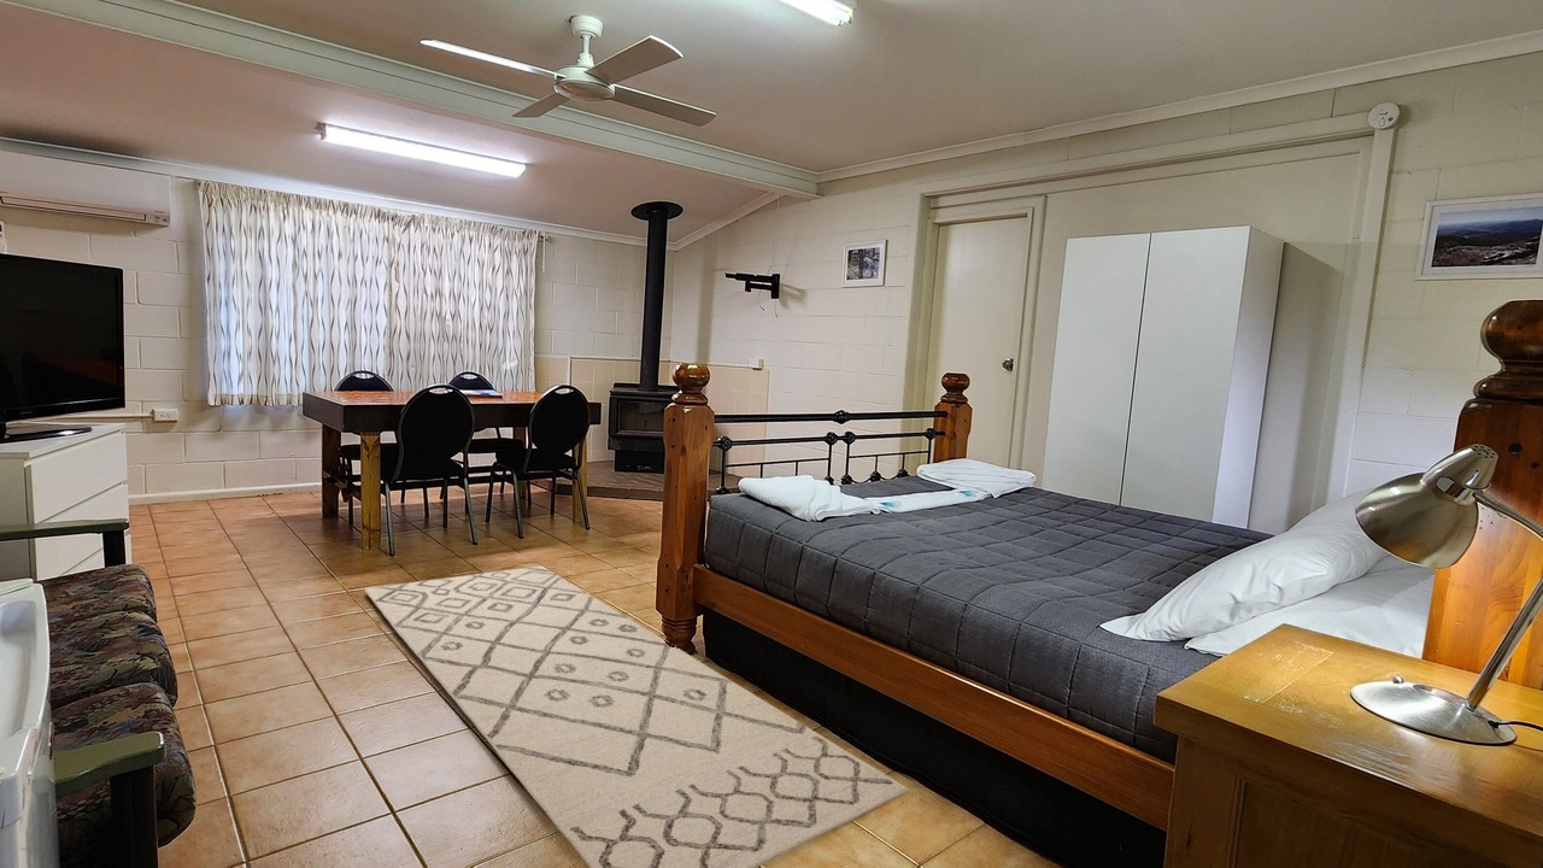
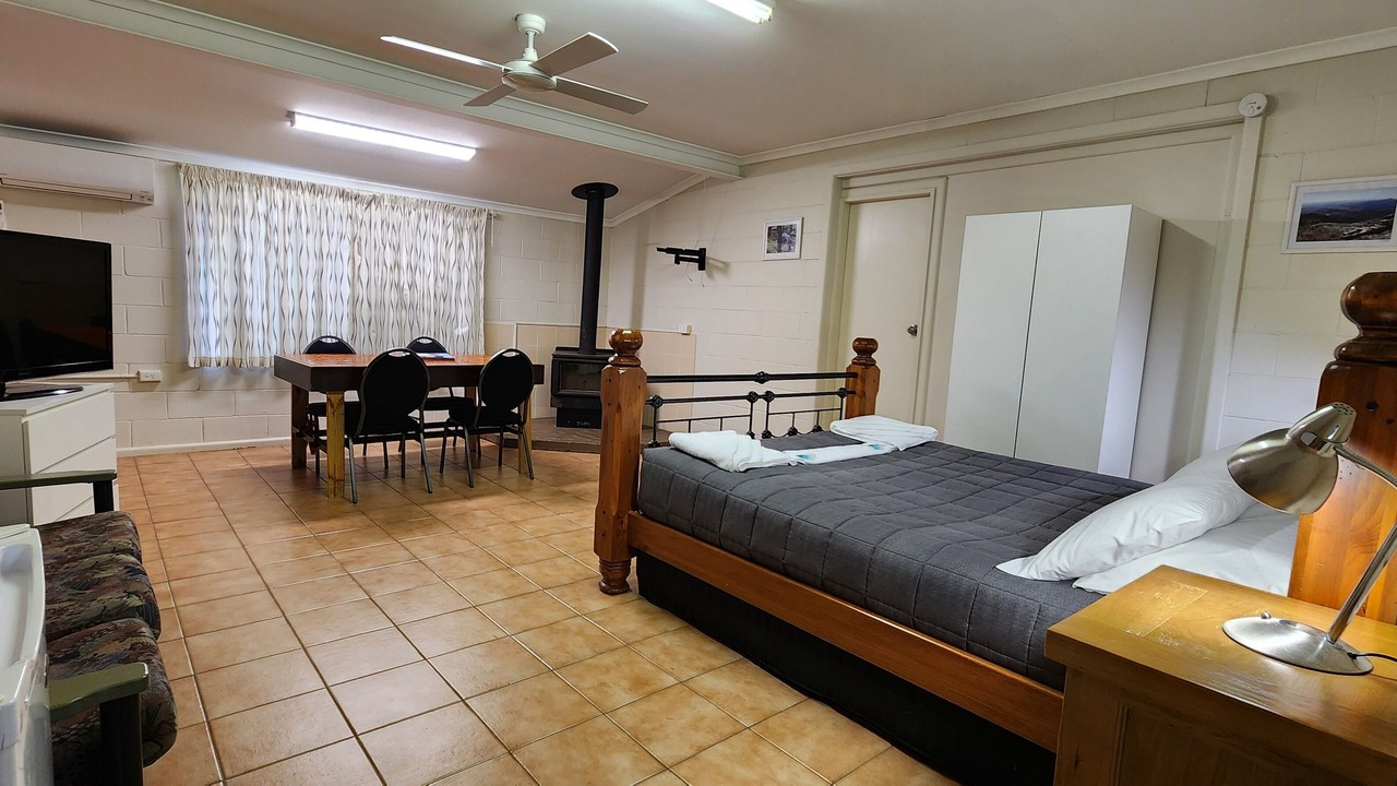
- rug (568, 665)
